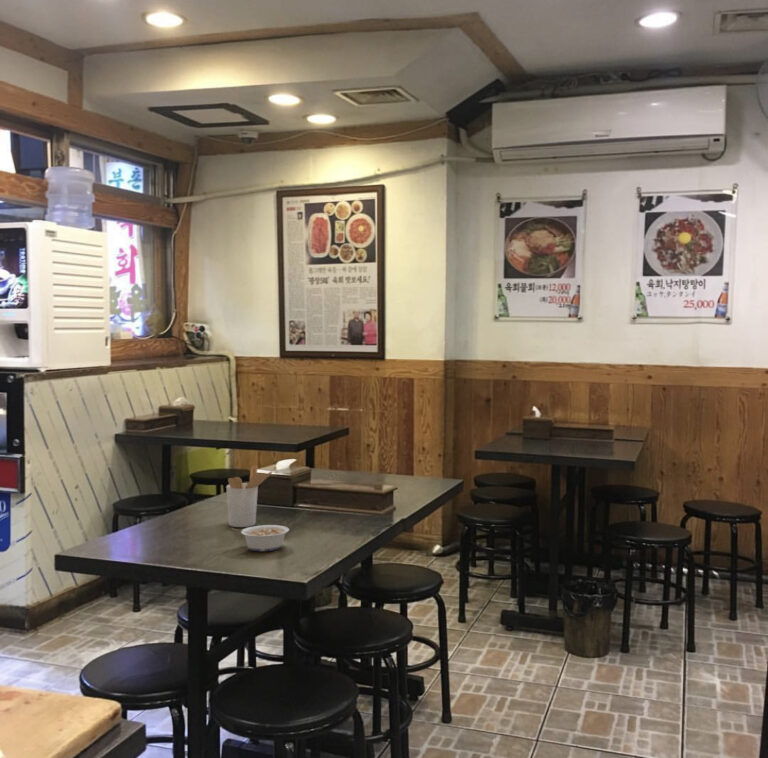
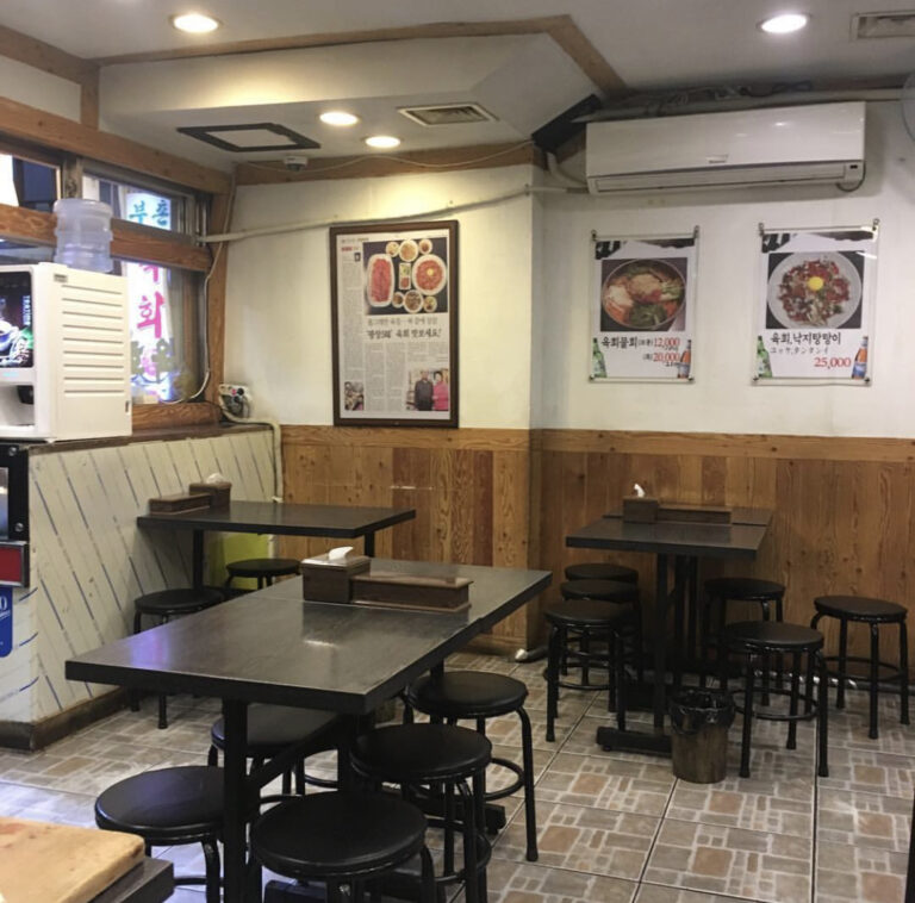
- utensil holder (248, 496)
- legume (263, 537)
